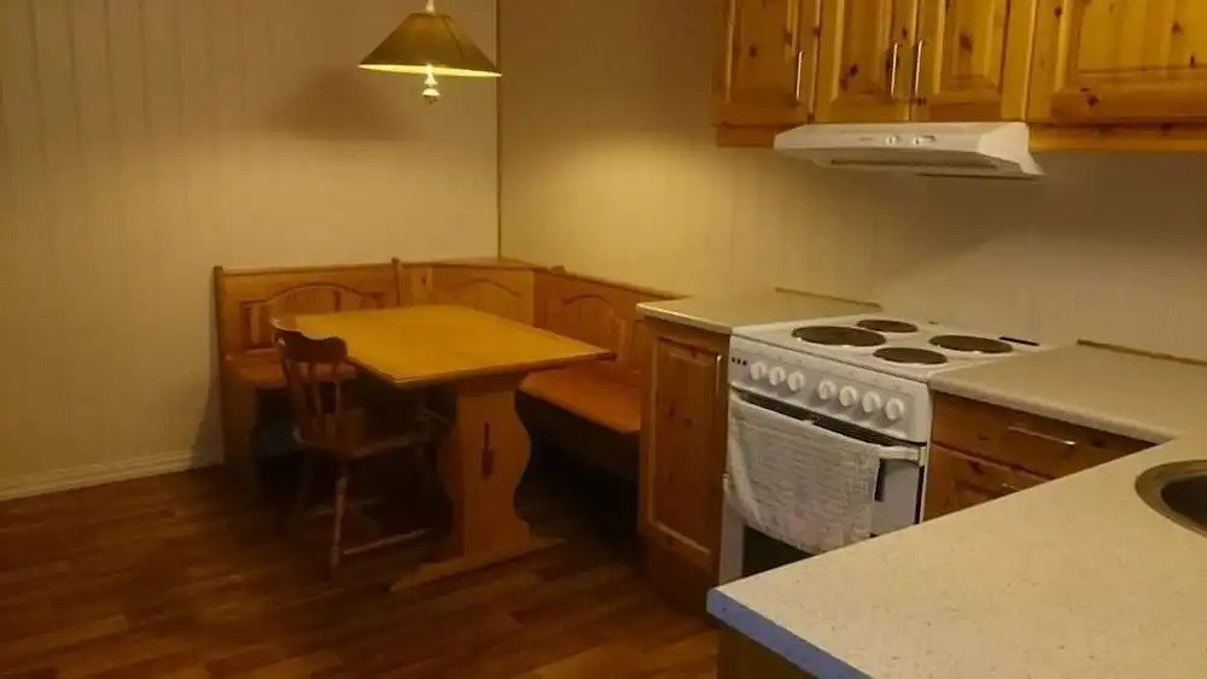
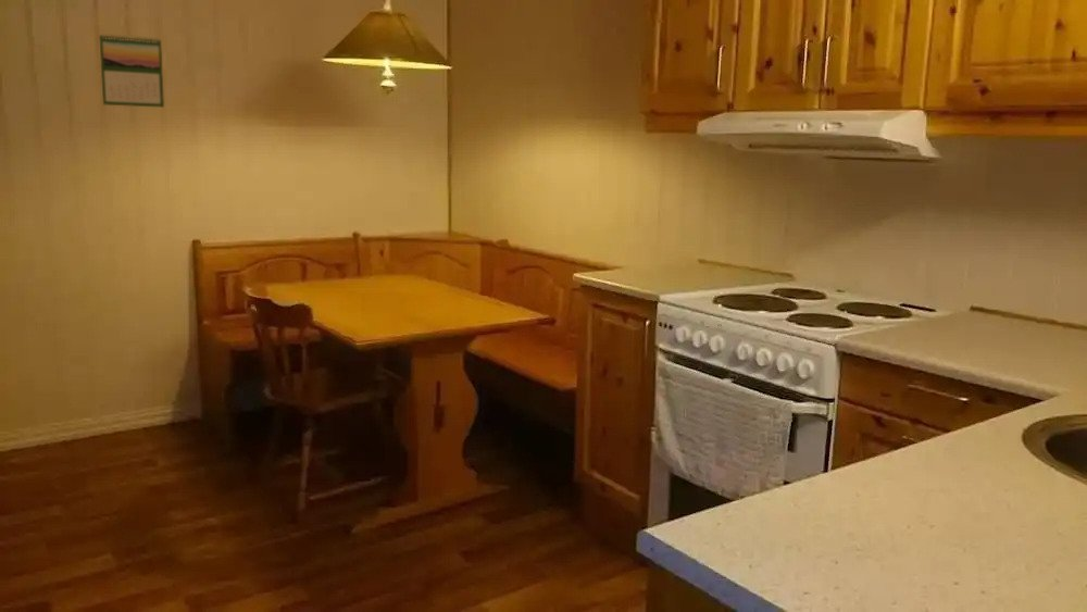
+ calendar (132, 70)
